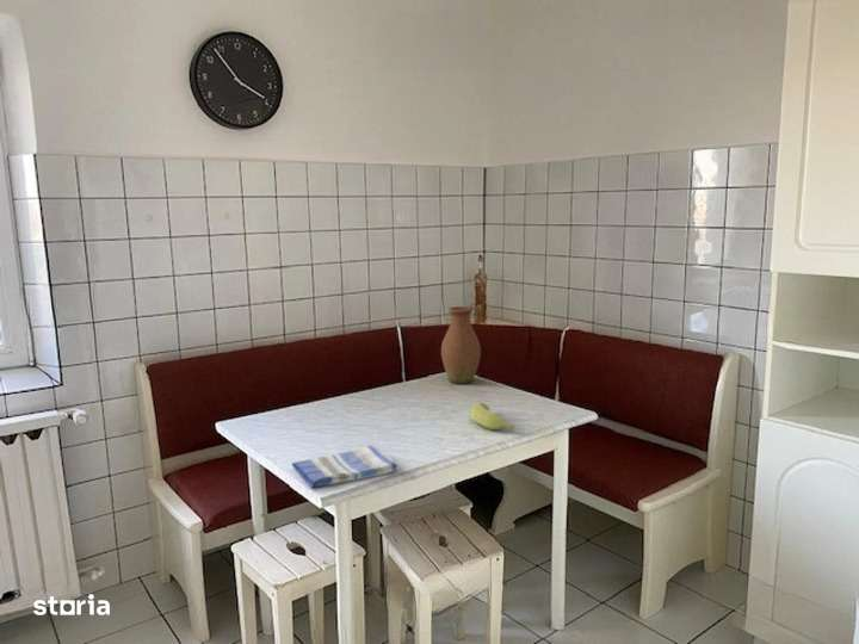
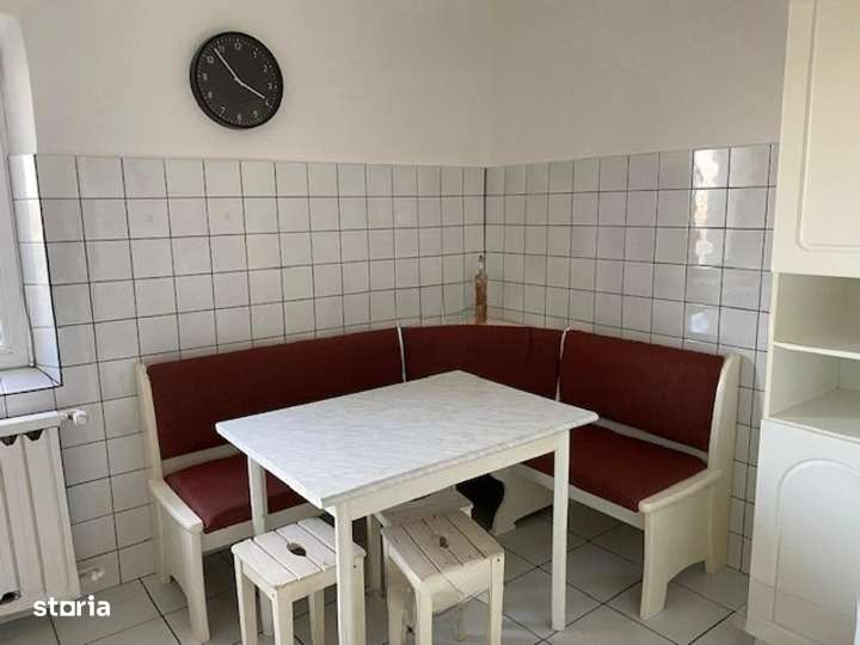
- dish towel (345, 464)
- vase (461, 345)
- banana (493, 414)
